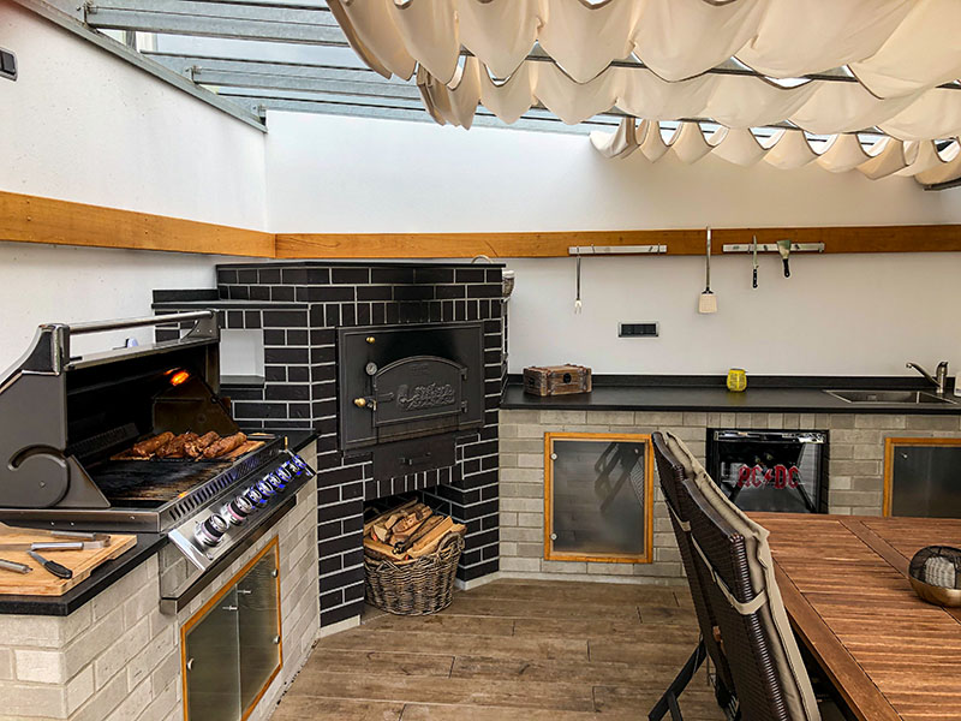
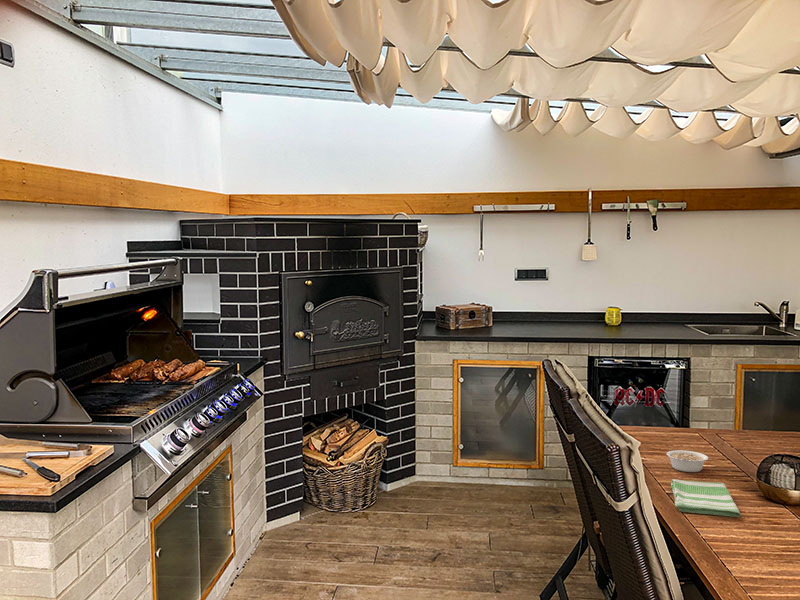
+ legume (688, 460)
+ dish towel (702, 496)
